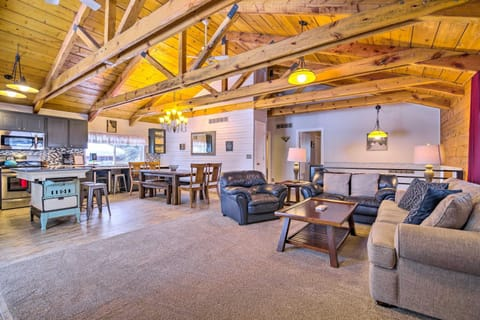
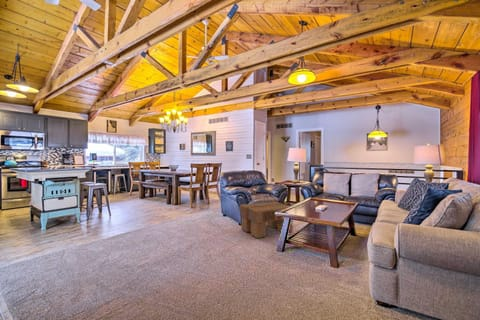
+ footstool (266, 218)
